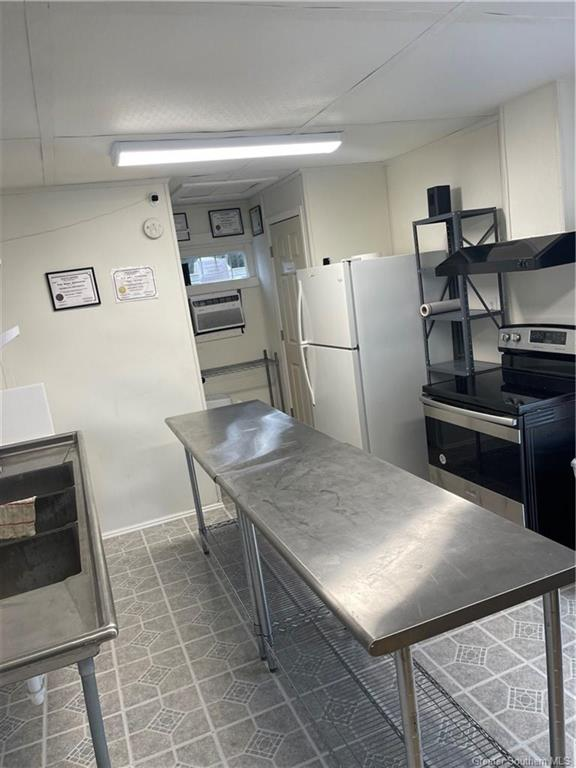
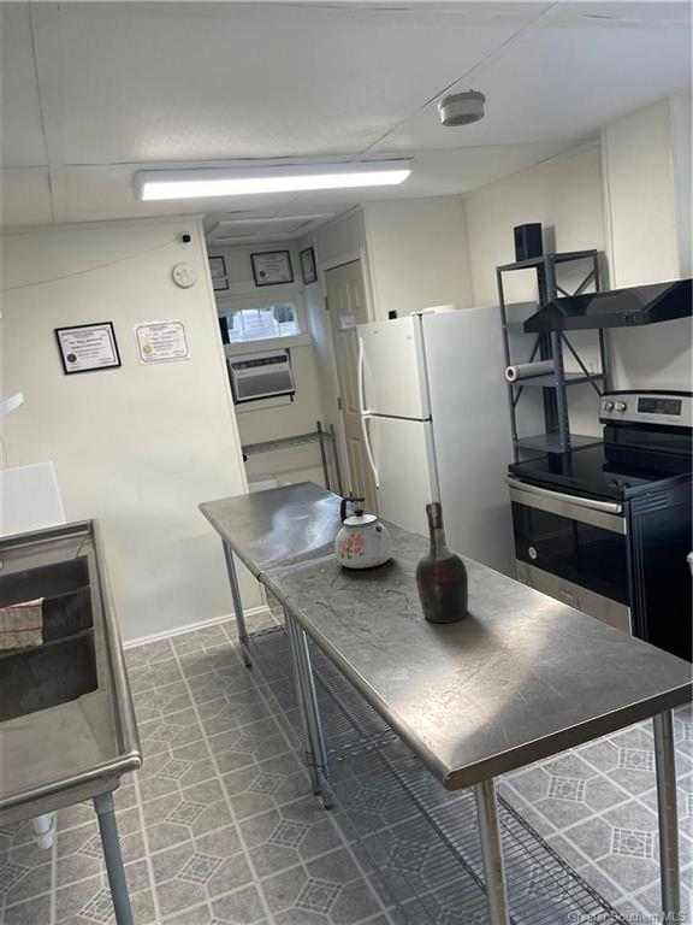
+ kettle (361, 530)
+ smoke detector (461, 106)
+ cognac bottle (439, 559)
